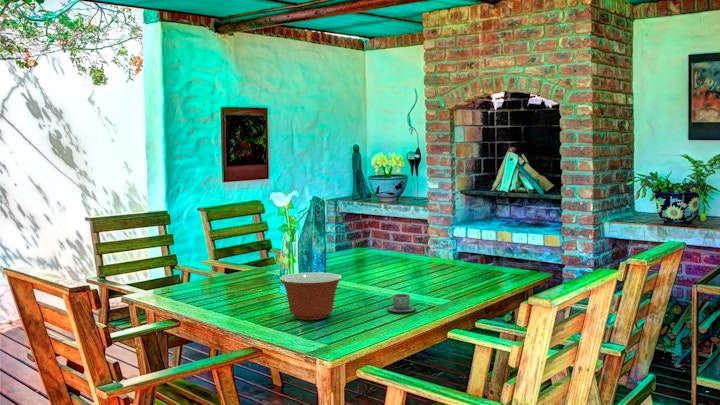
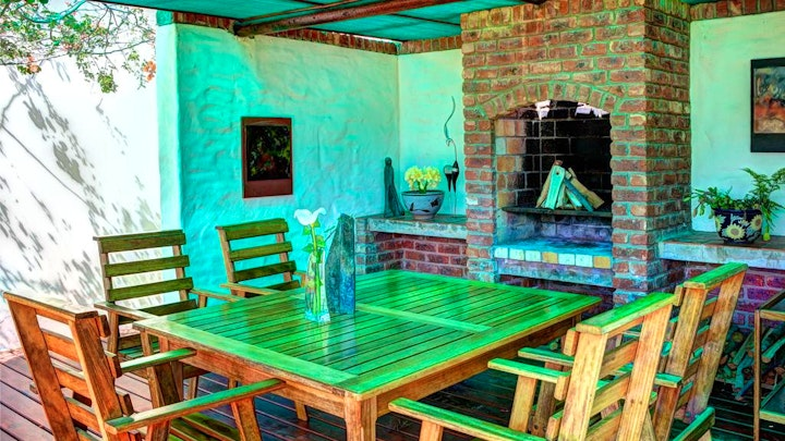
- cup (401, 302)
- mixing bowl (311, 296)
